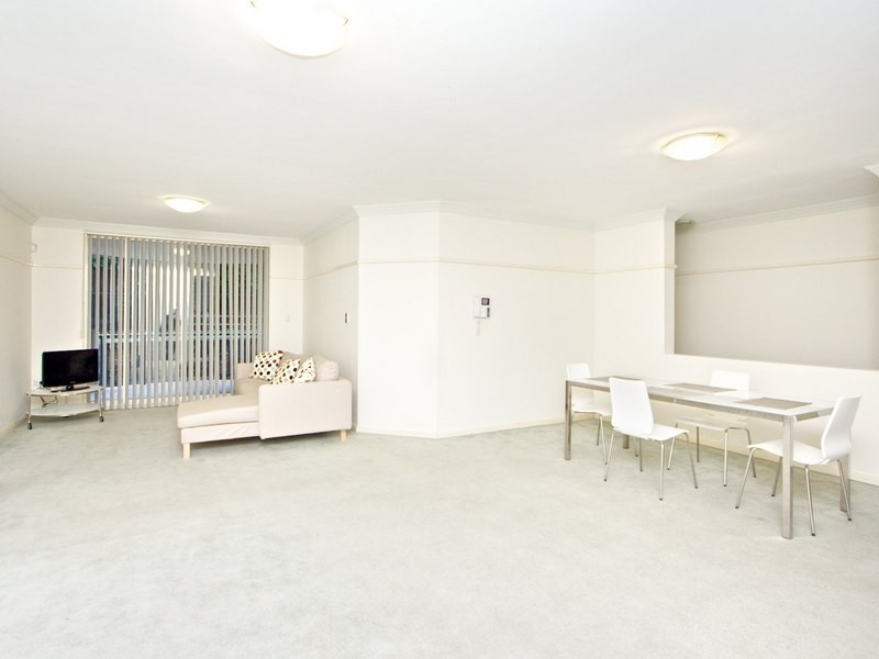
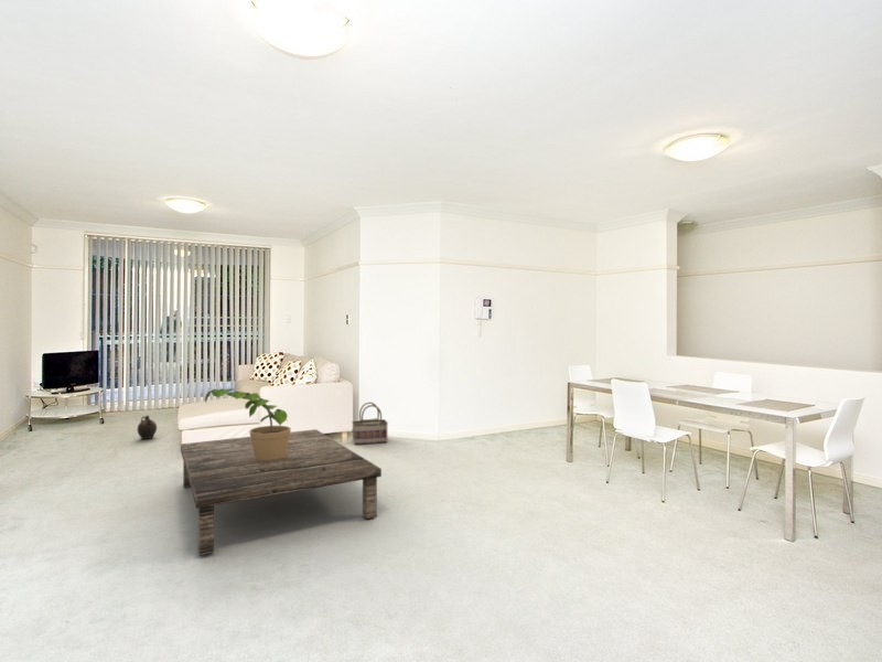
+ basket (369, 421)
+ potted plant (249, 416)
+ coffee table (271, 477)
+ ceramic jug (147, 426)
